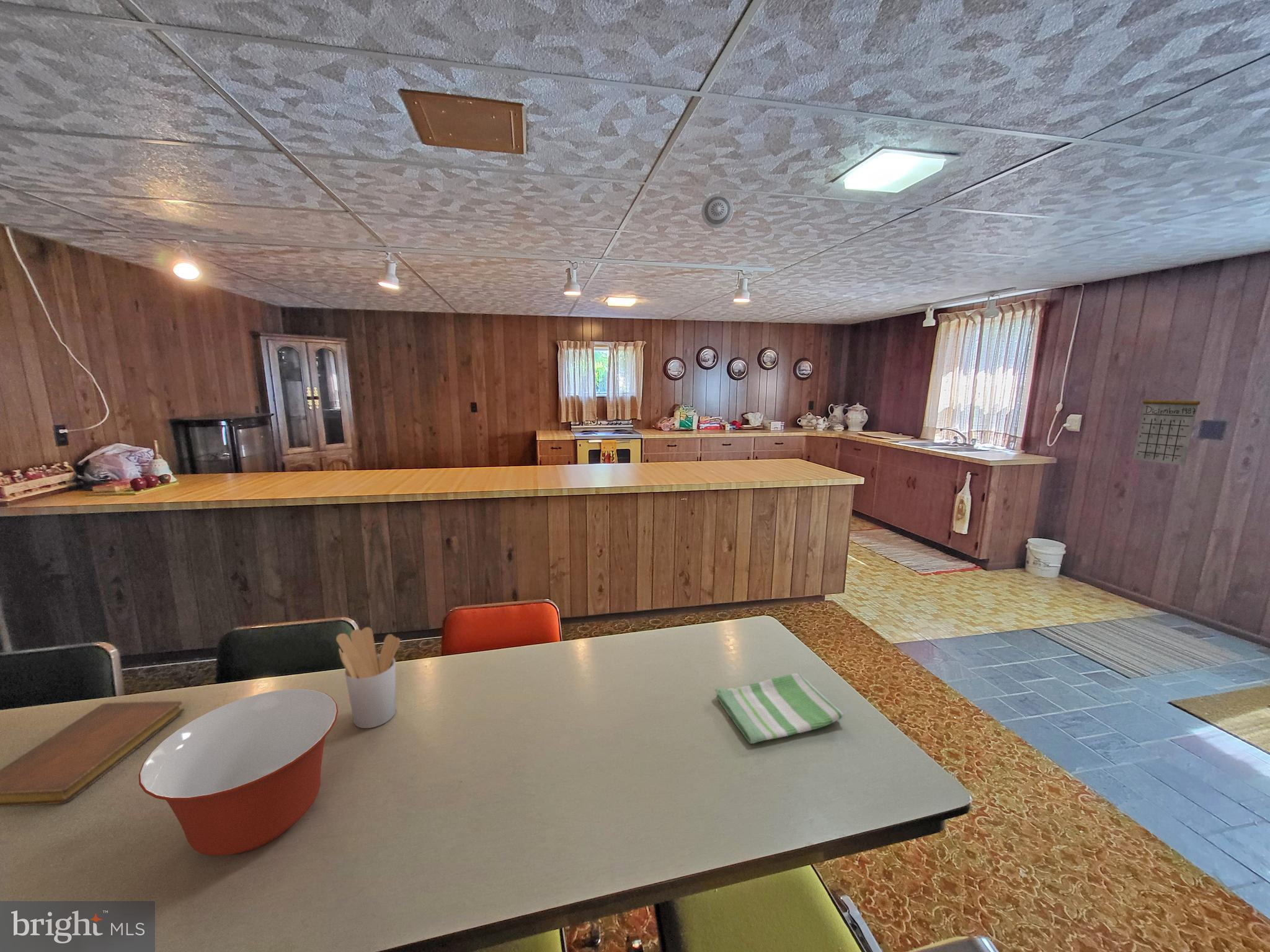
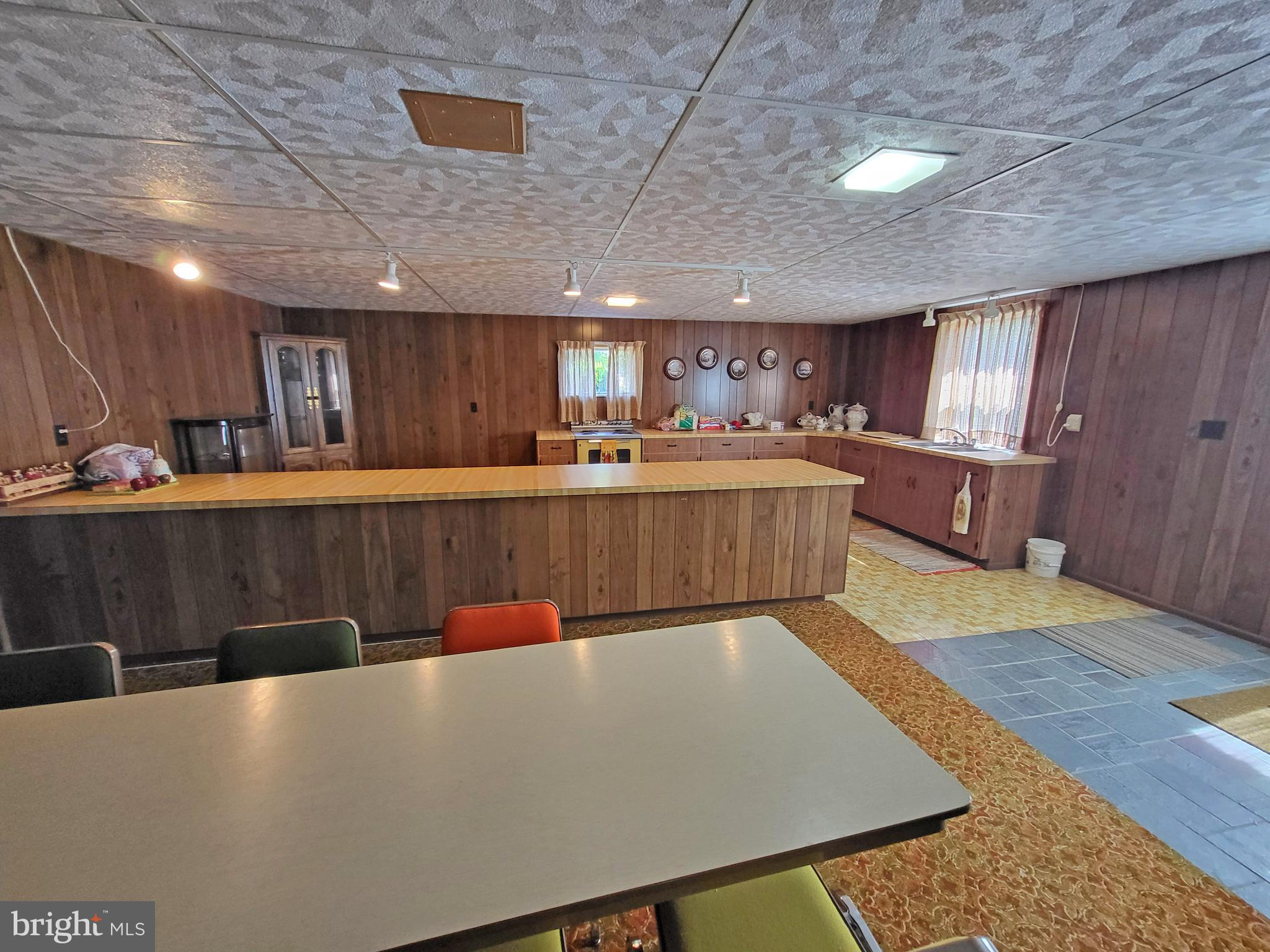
- calendar (1165, 424)
- utensil holder (366, 674)
- smoke detector (717, 209)
- dish towel (777, 704)
- notebook (86, 747)
- mixing bowl (254, 777)
